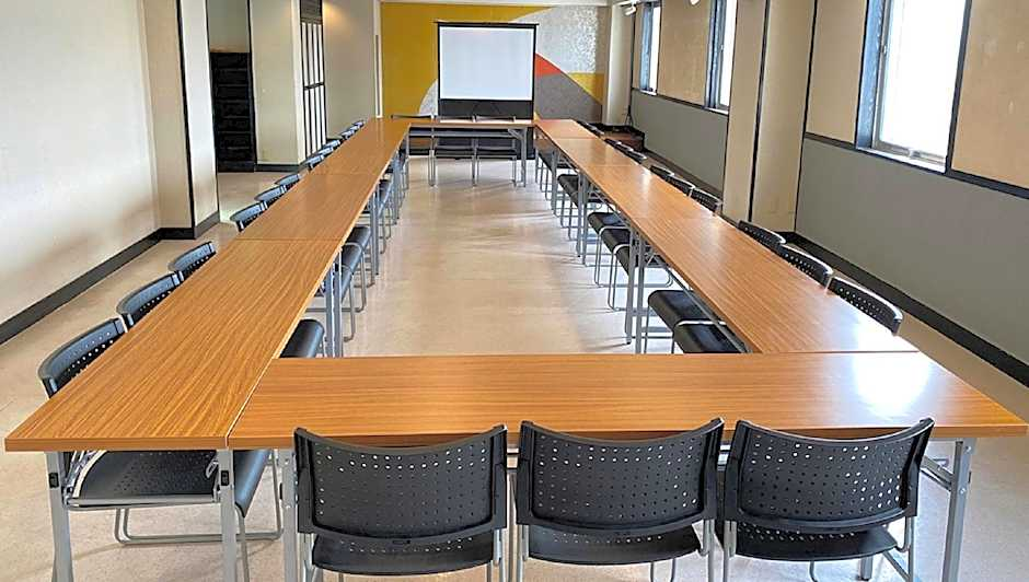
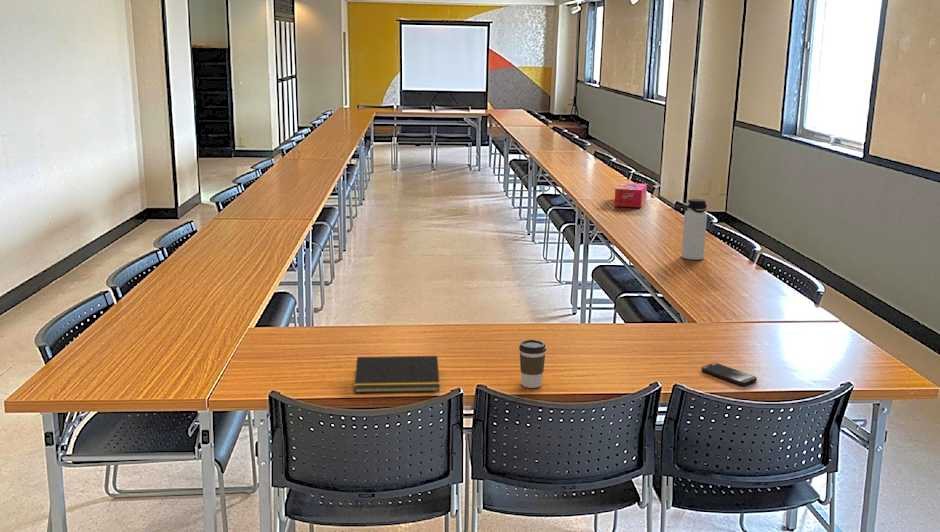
+ coffee cup (532, 364)
+ smartphone (728, 373)
+ tissue box (630, 194)
+ water bottle (694, 228)
+ notepad (397, 373)
